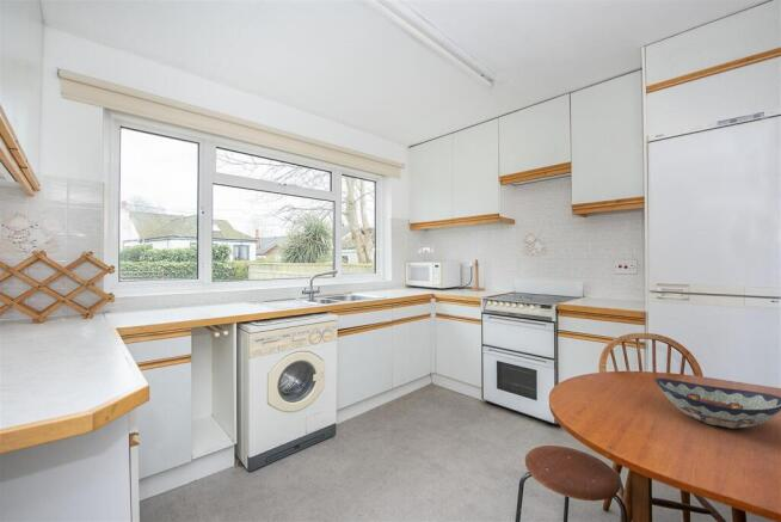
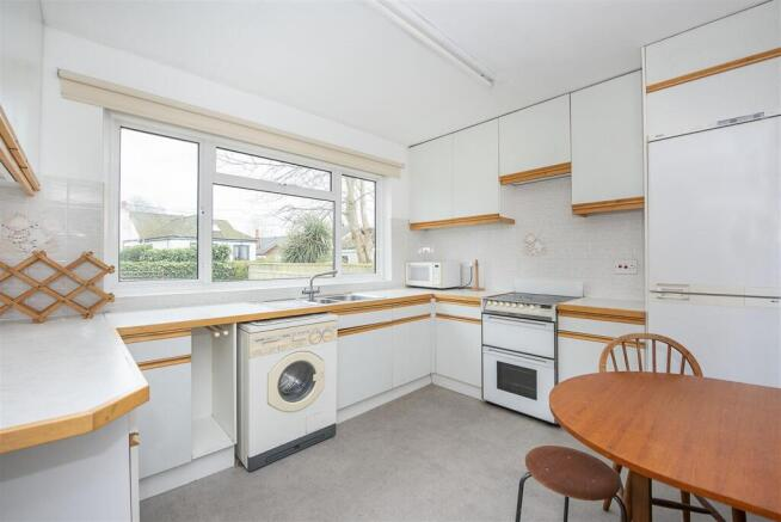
- decorative bowl (715, 405)
